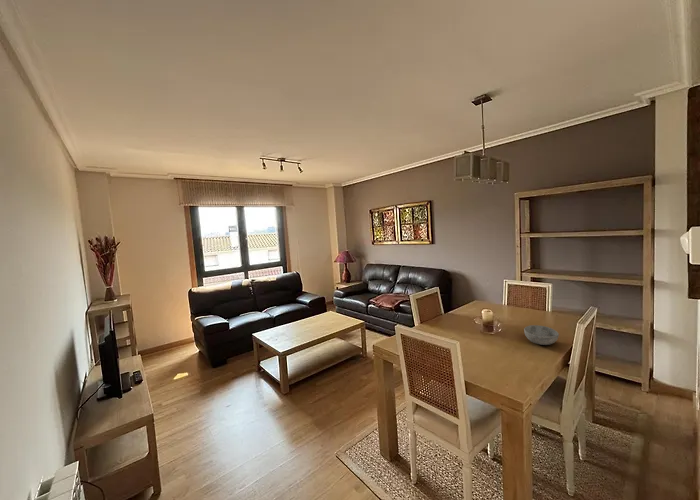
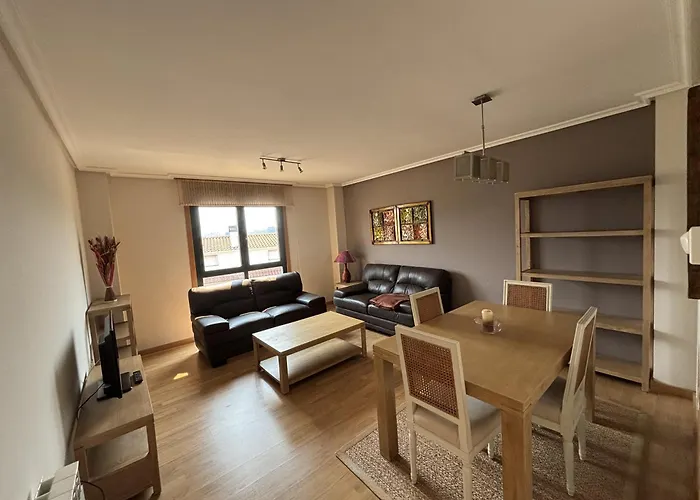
- bowl (541, 336)
